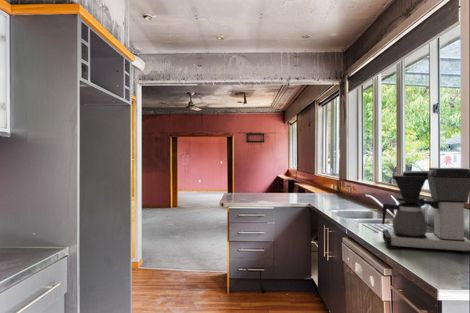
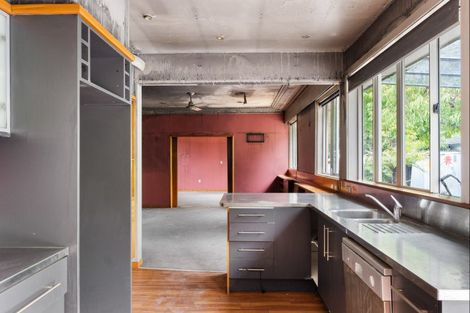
- coffee maker (423, 205)
